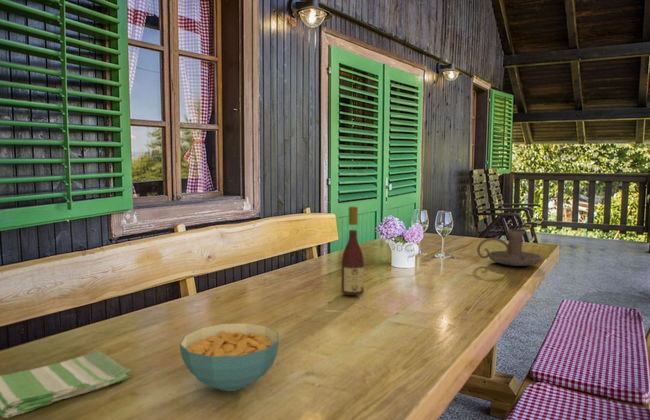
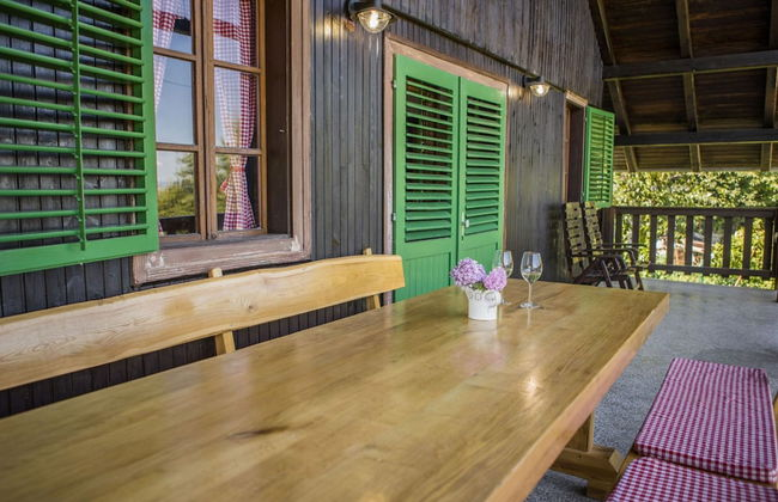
- candle holder (509, 247)
- cereal bowl (231, 361)
- dish towel (57, 378)
- wine bottle (352, 251)
